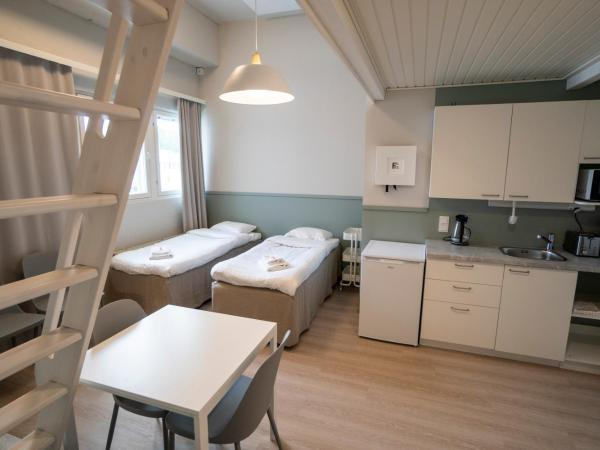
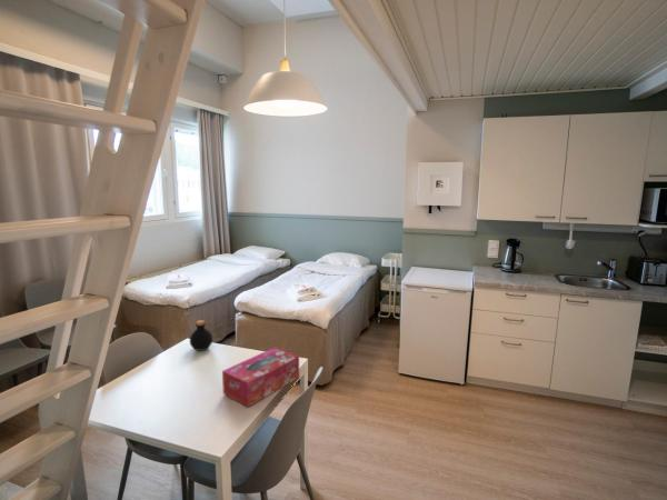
+ bottle (200, 334)
+ tissue box (262, 373)
